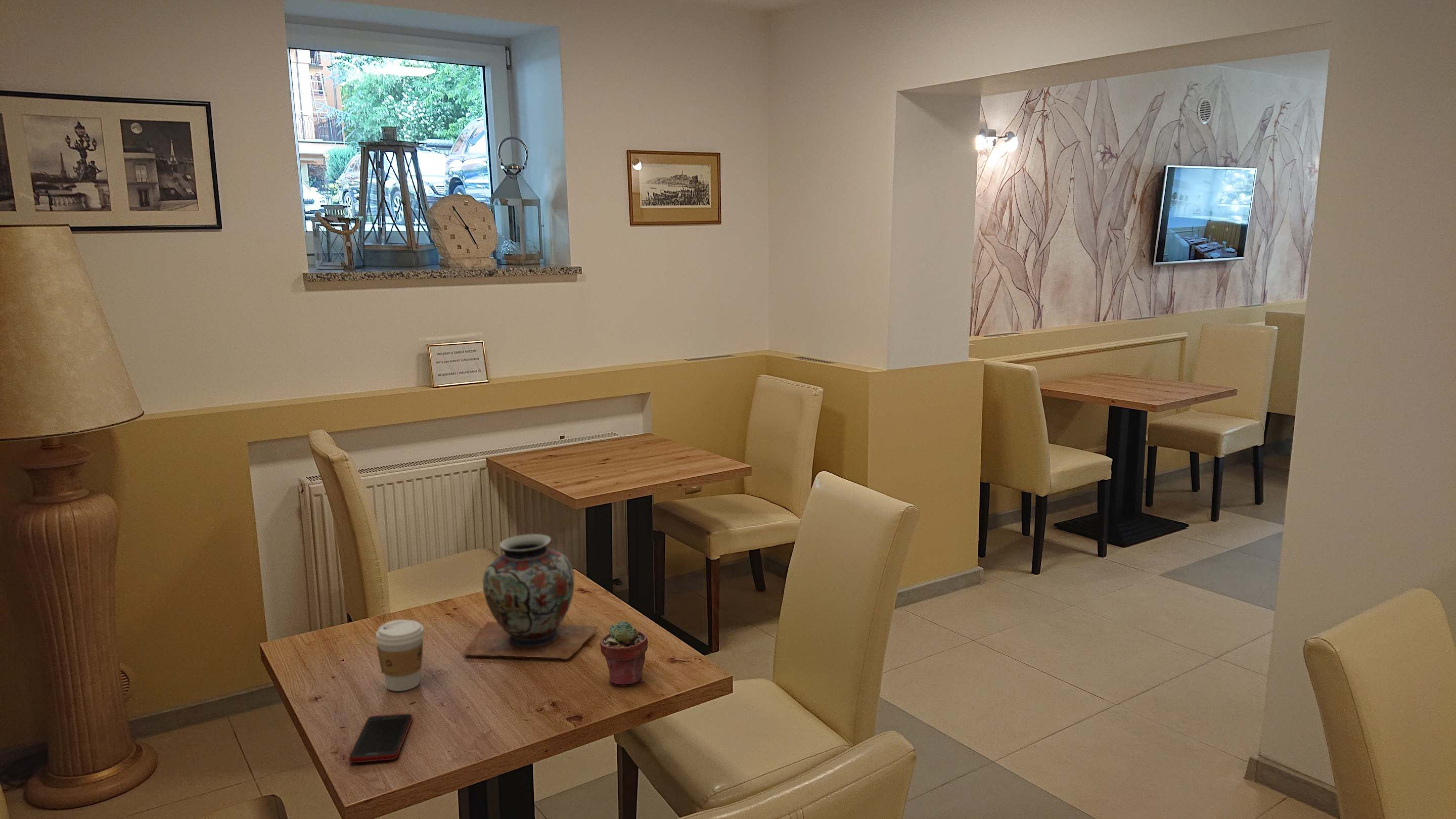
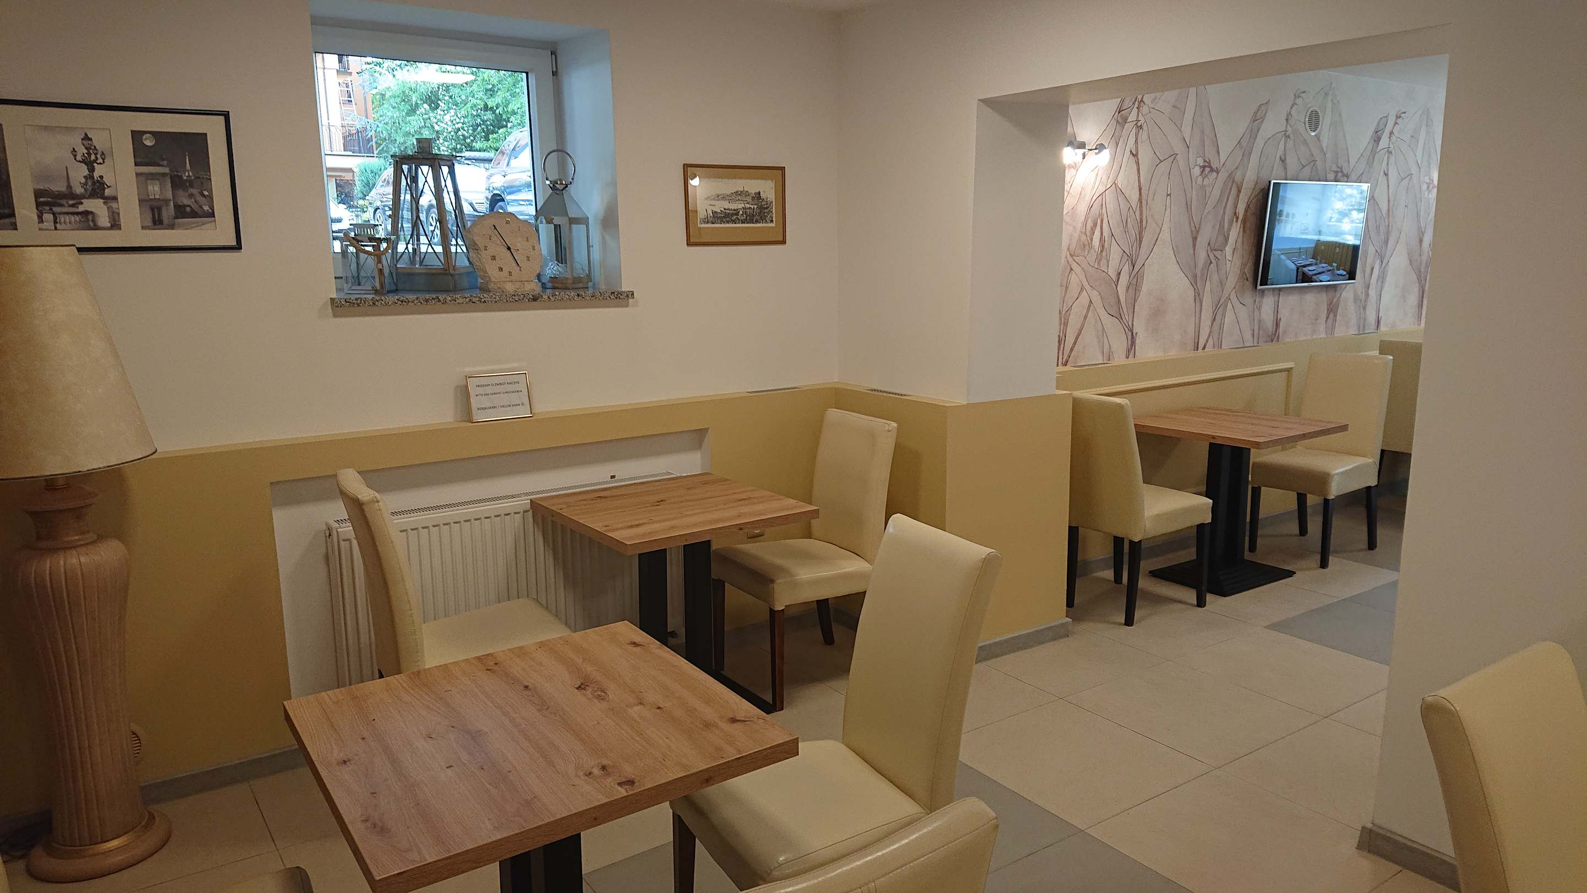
- decorative vase (526, 591)
- coffee cup (401, 655)
- cell phone (382, 737)
- potted succulent (624, 651)
